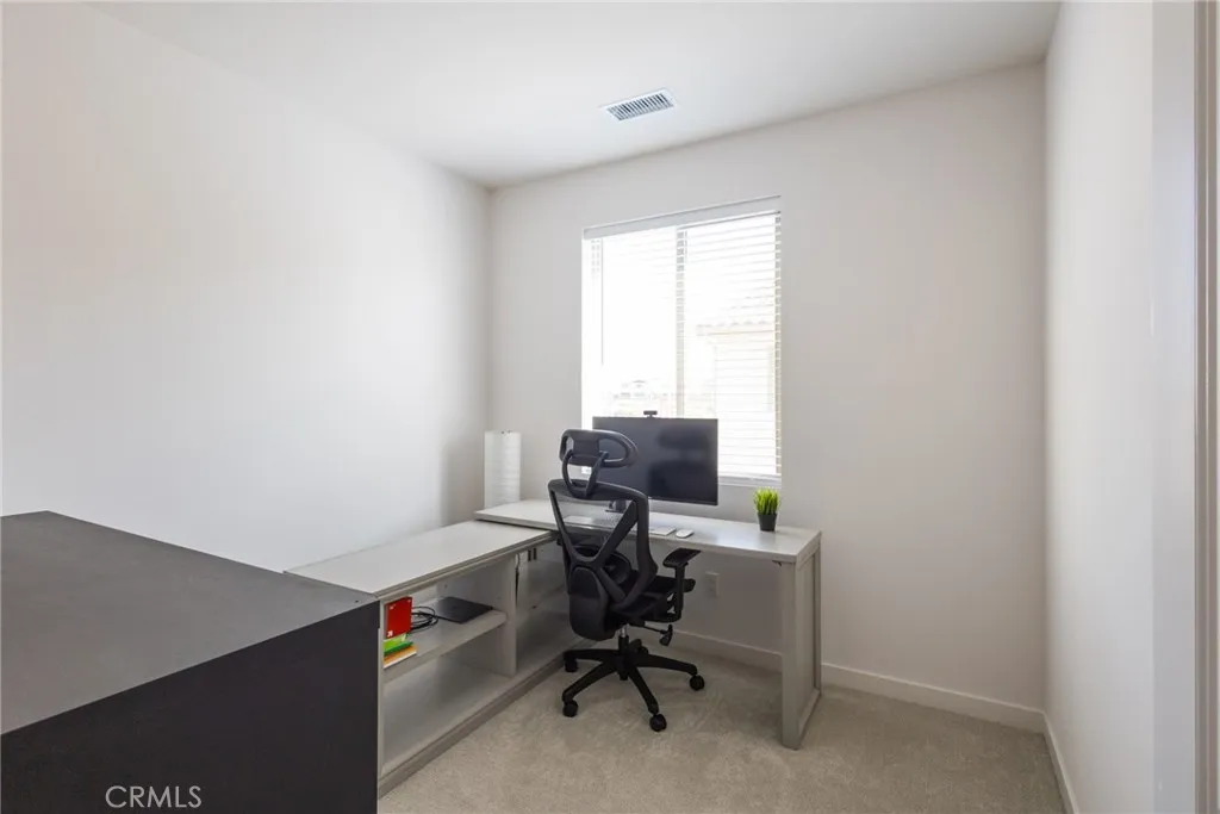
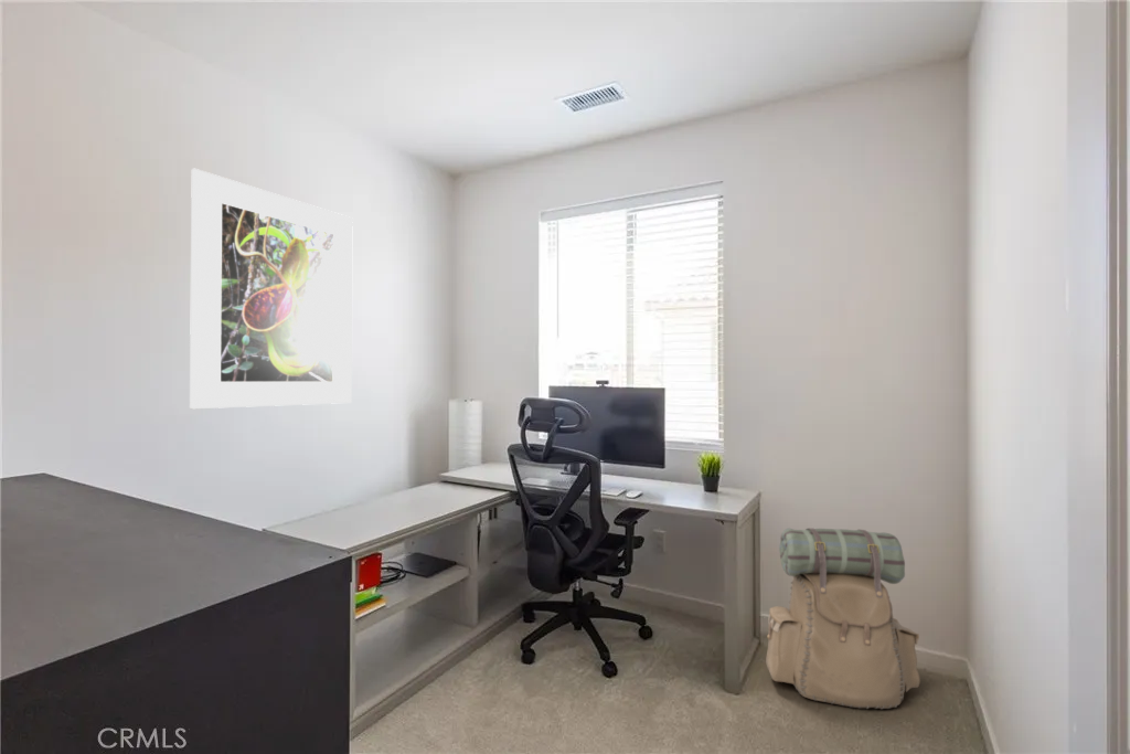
+ backpack (841, 604)
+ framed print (281, 300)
